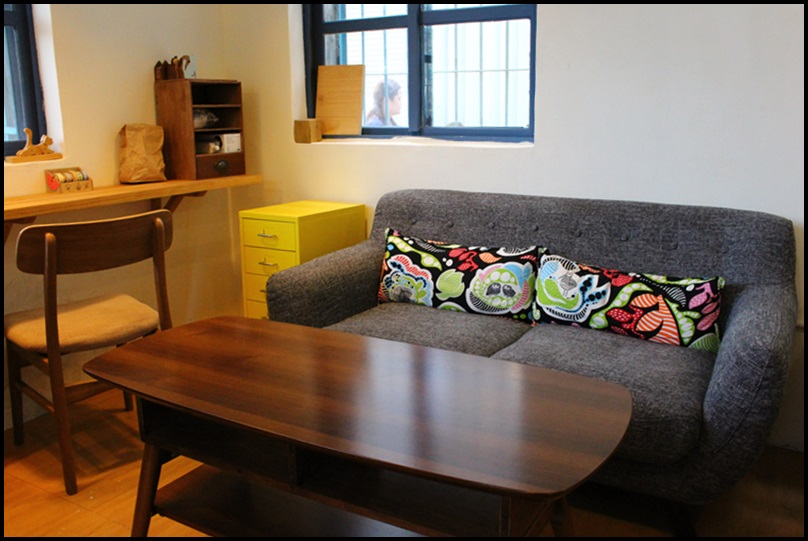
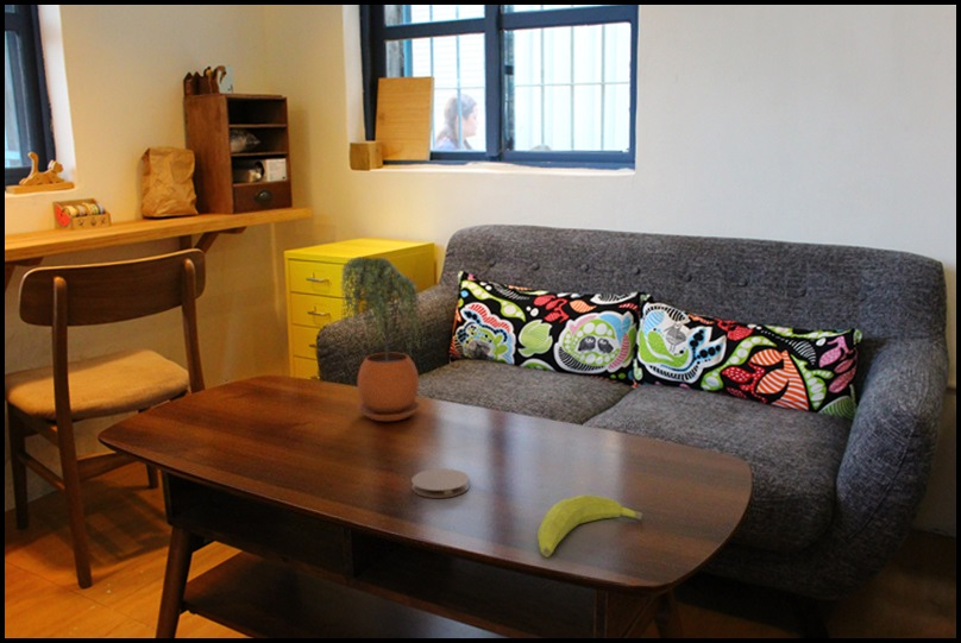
+ potted plant (382, 336)
+ fruit (584, 522)
+ coaster (440, 483)
